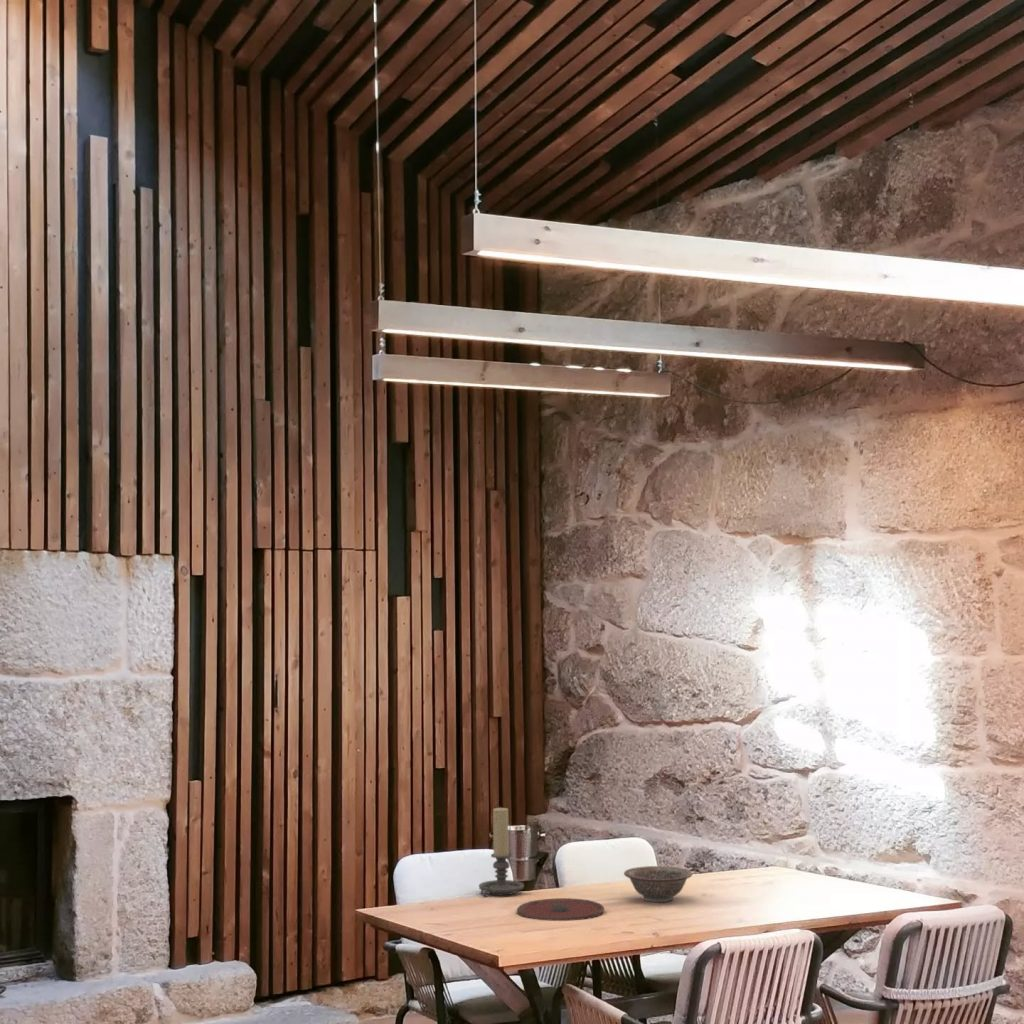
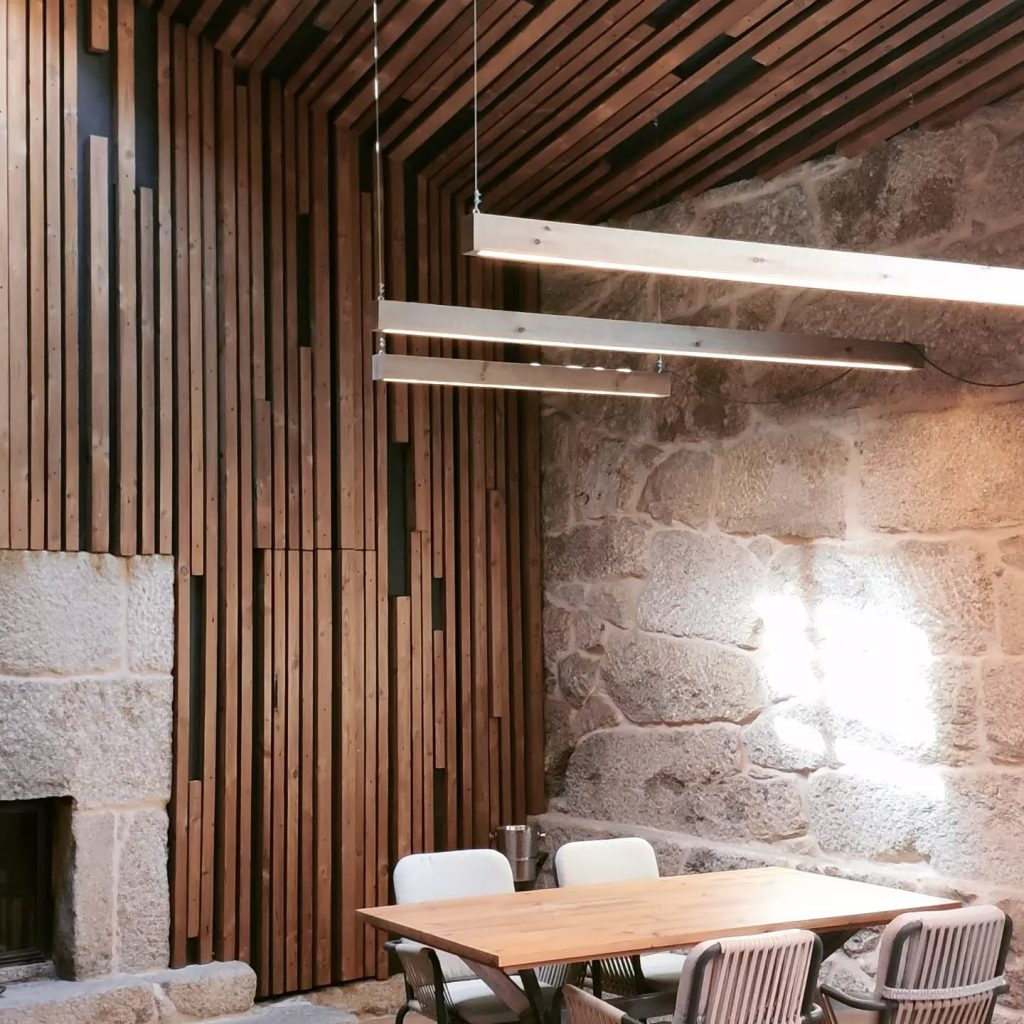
- plate (560, 907)
- candle holder (498, 850)
- decorative bowl (658, 885)
